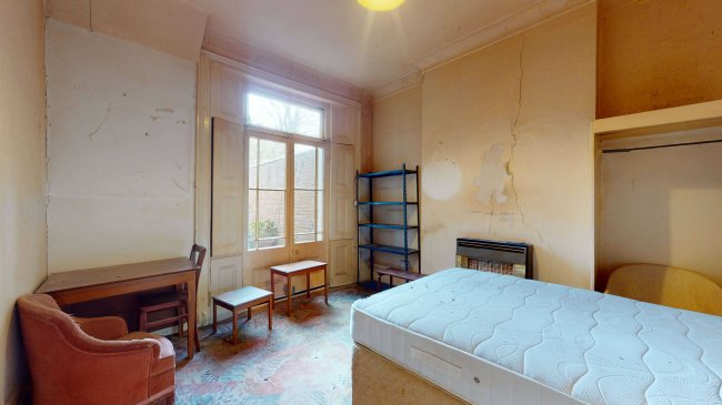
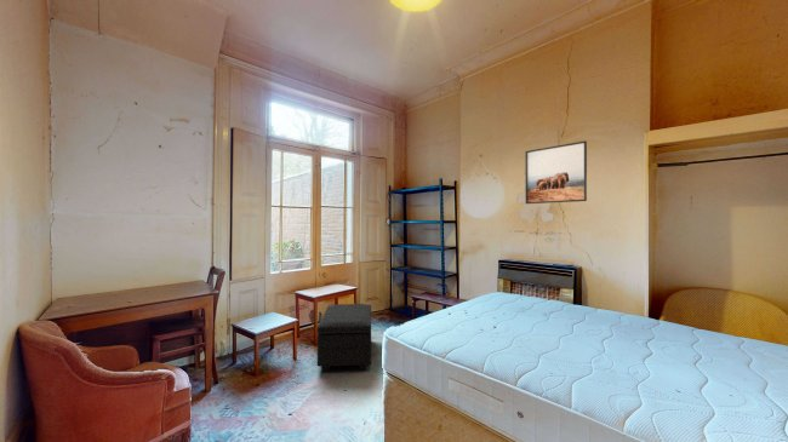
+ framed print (554, 174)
+ footstool (347, 333)
